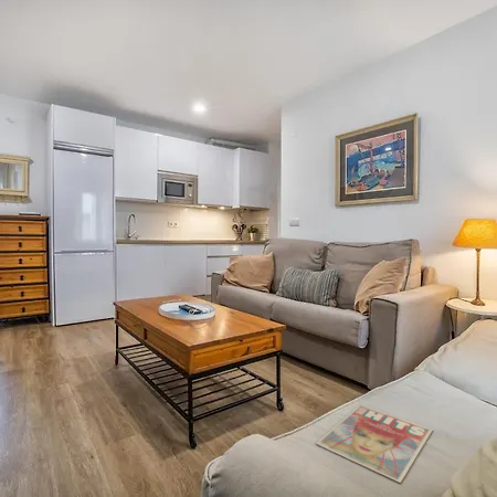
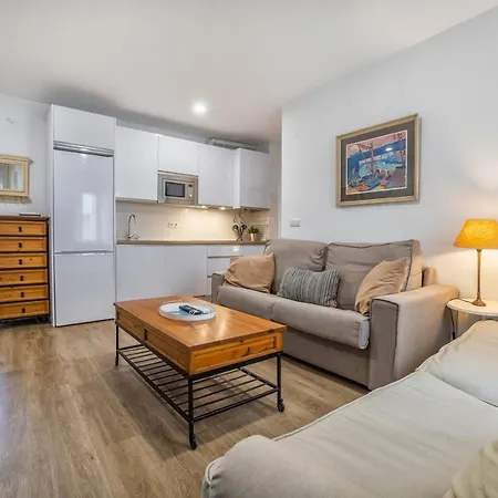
- magazine (376, 435)
